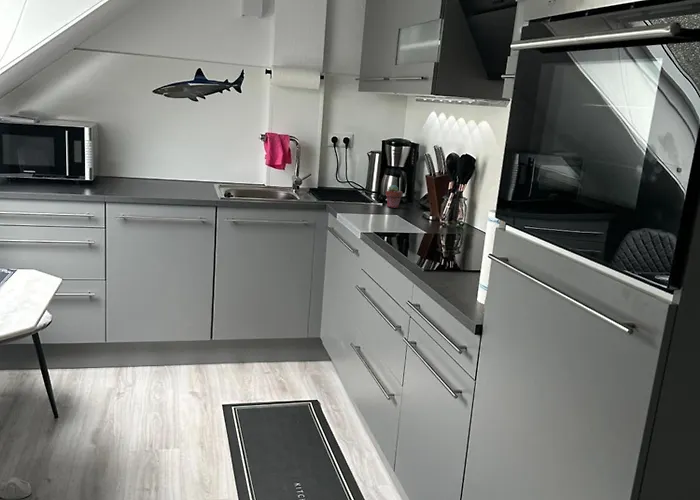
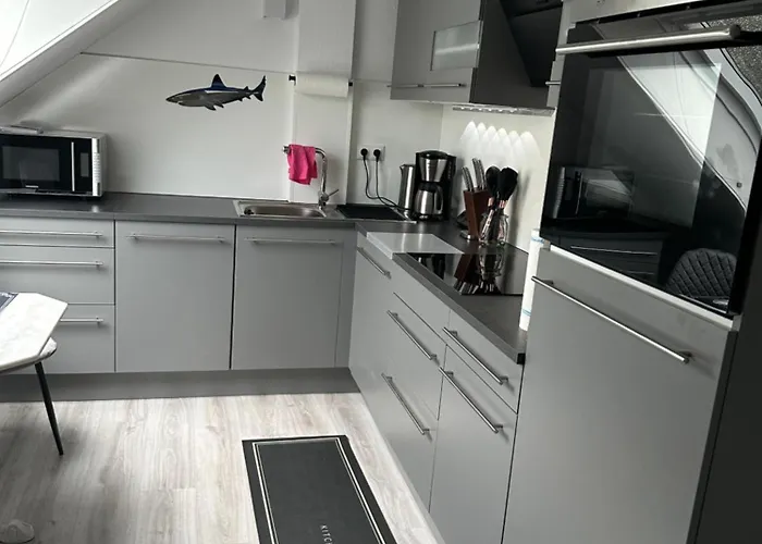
- potted succulent (393, 195)
